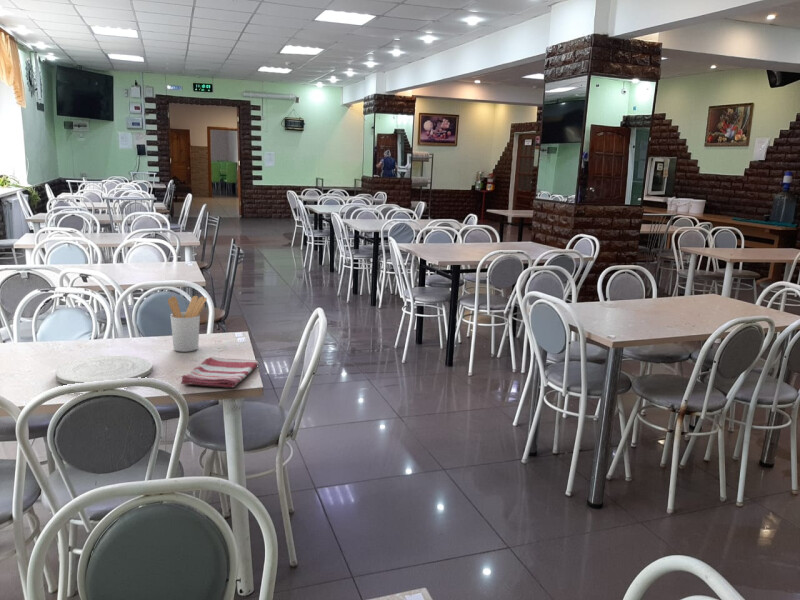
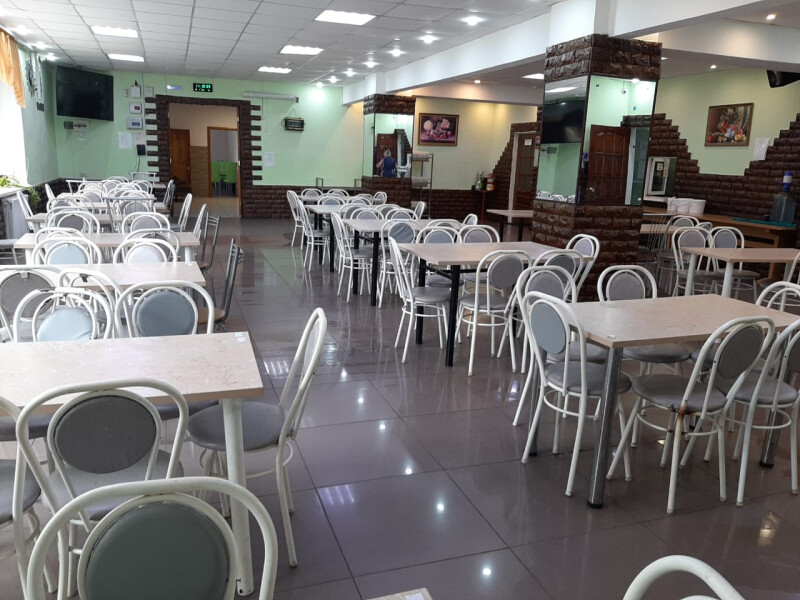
- plate (105, 370)
- dish towel (222, 370)
- utensil holder (189, 322)
